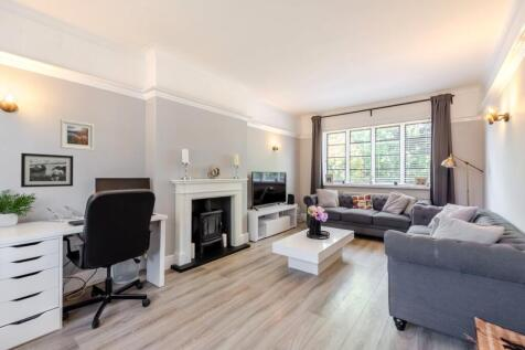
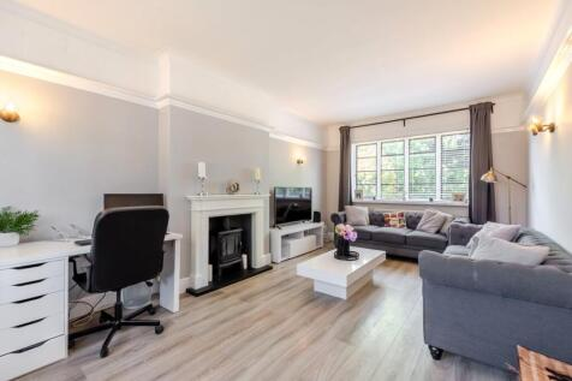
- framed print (77, 135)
- picture frame (49, 170)
